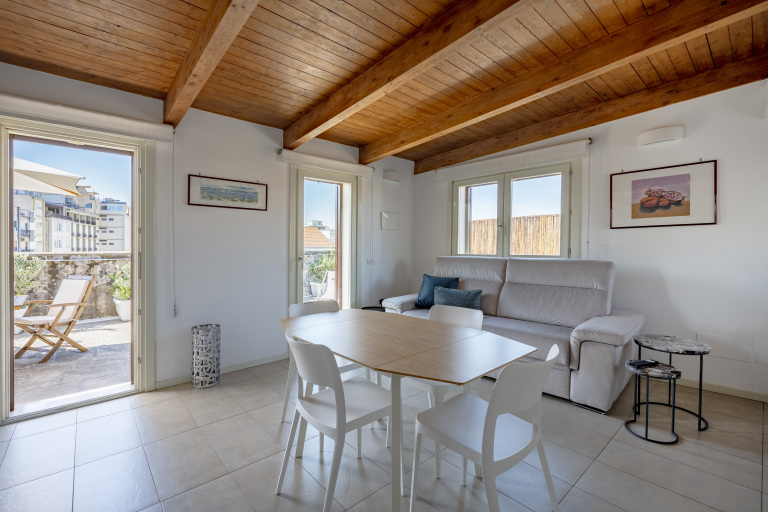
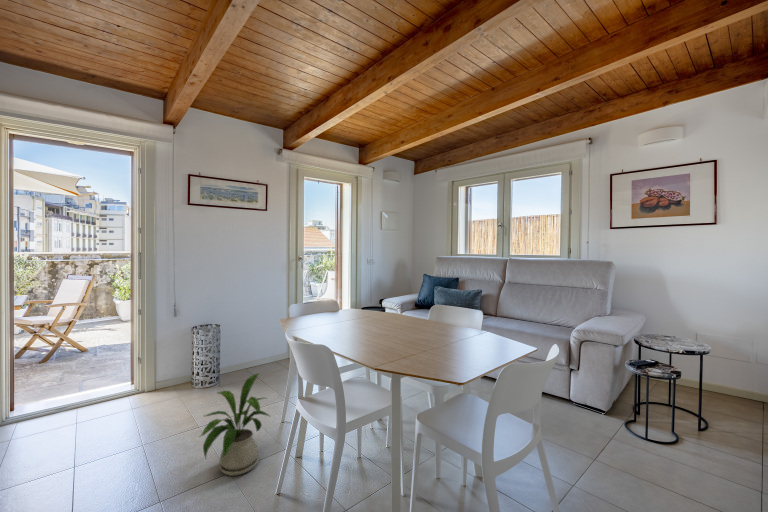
+ house plant (230, 427)
